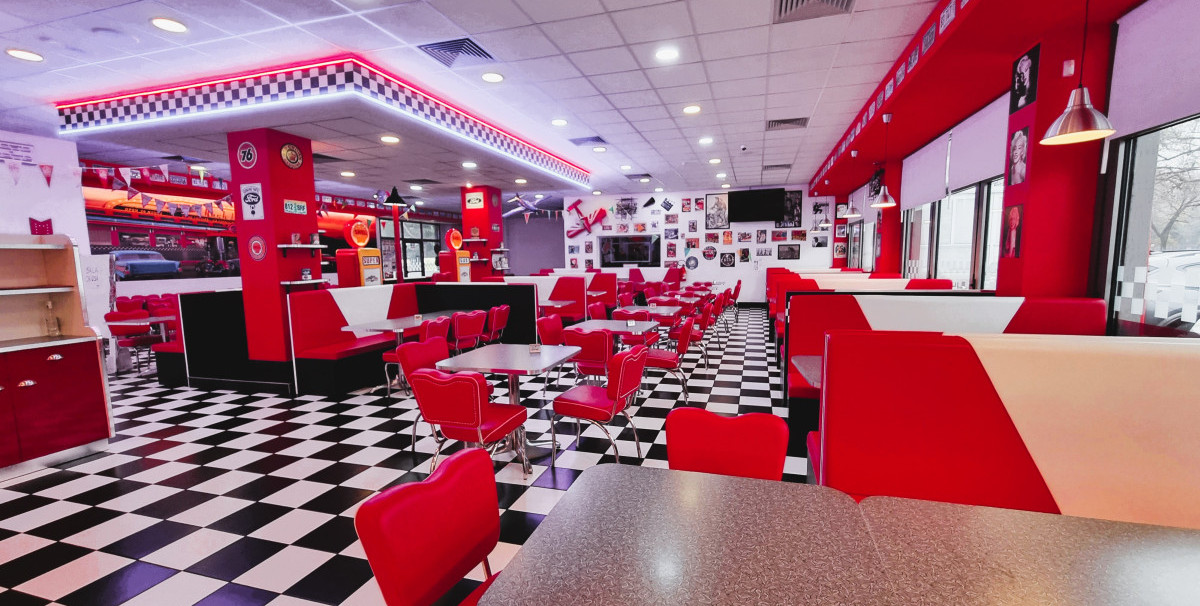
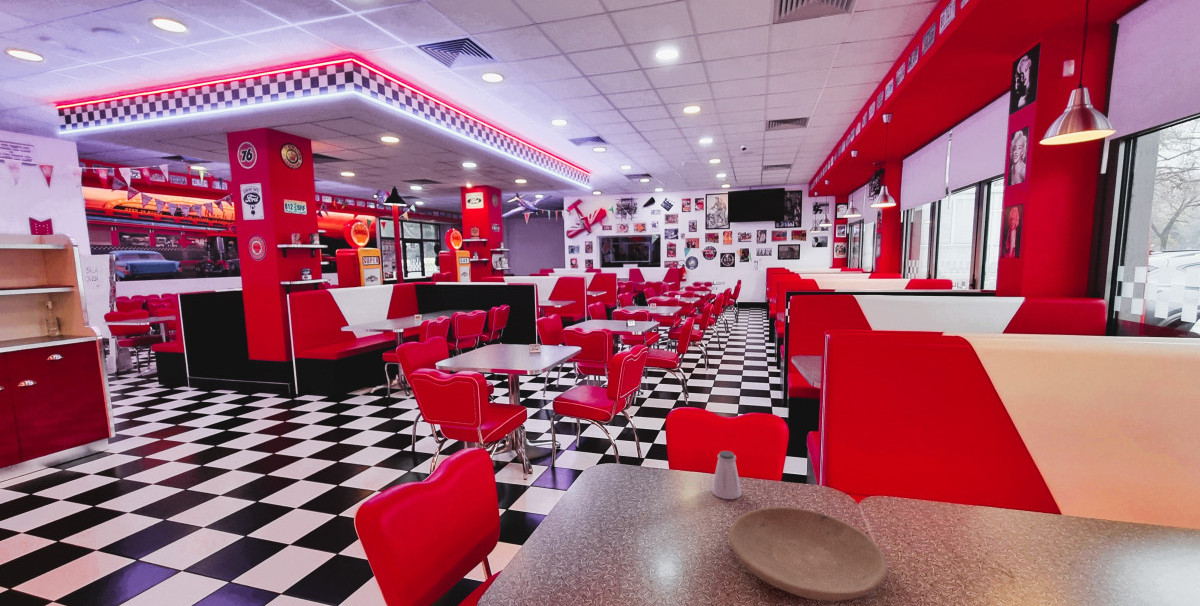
+ saltshaker (726, 472)
+ plate (803, 554)
